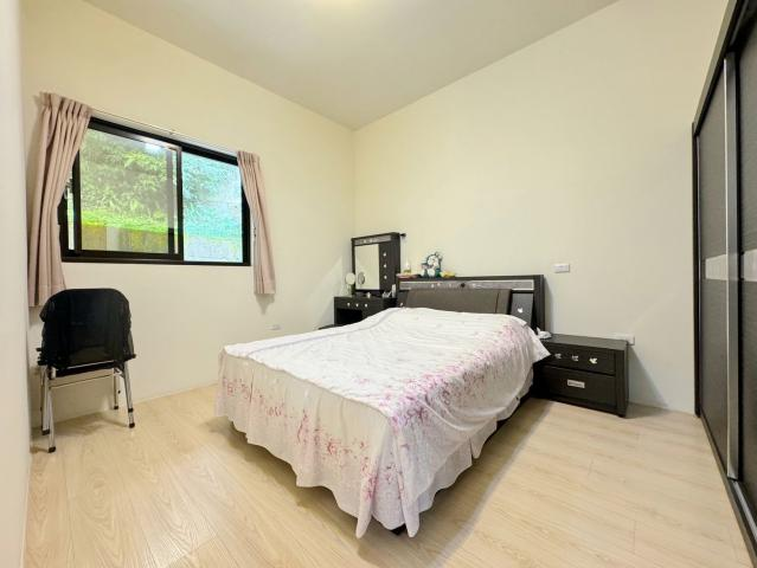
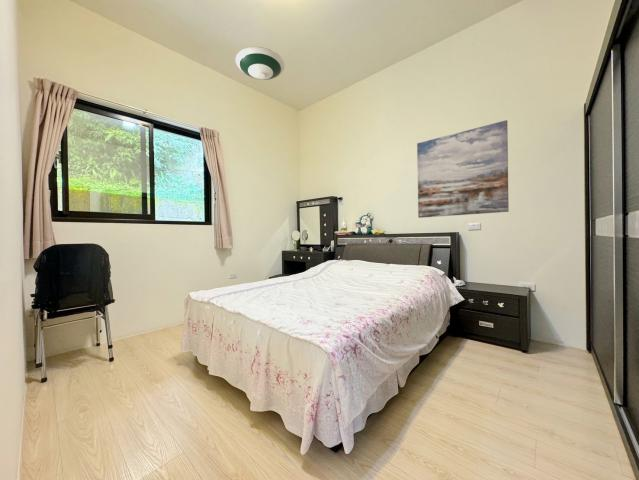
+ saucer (260, 70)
+ wall art (458, 174)
